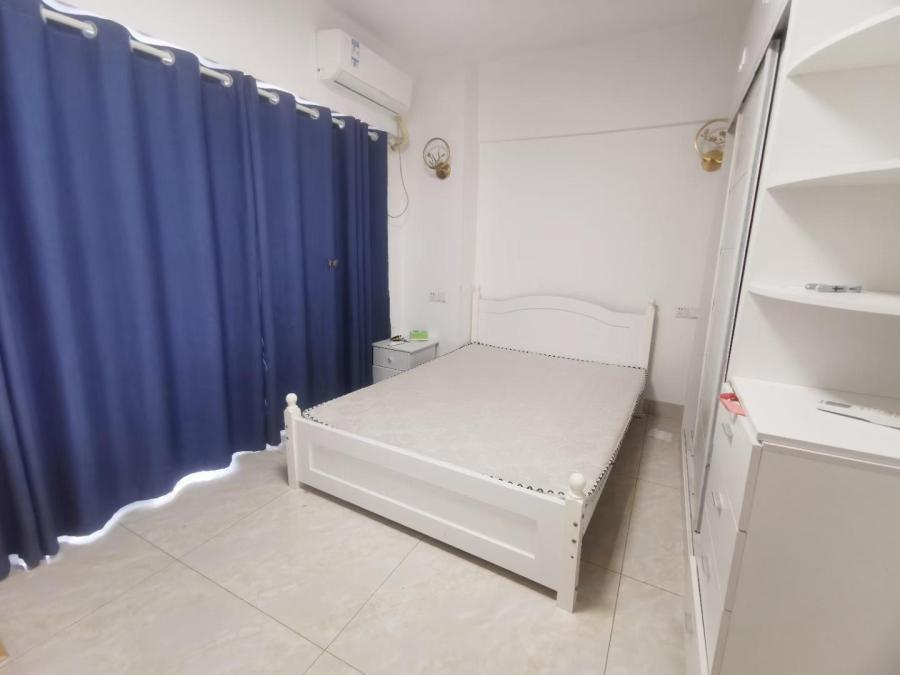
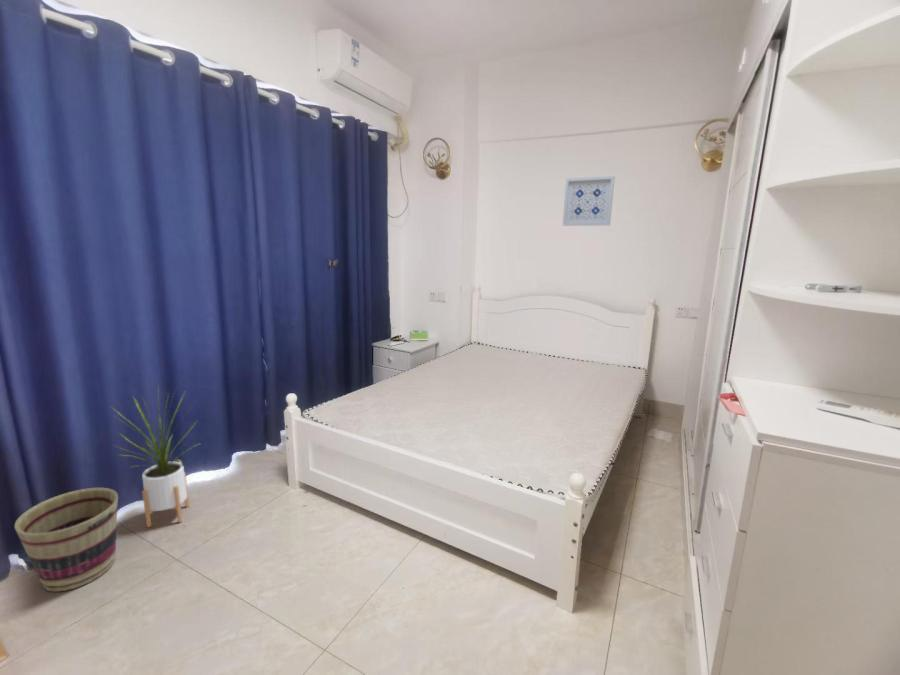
+ wall art (587, 201)
+ house plant (161, 454)
+ basket (74, 539)
